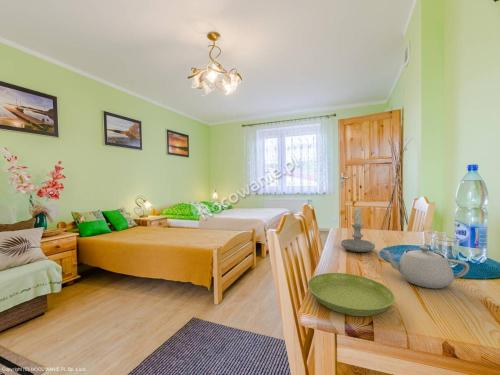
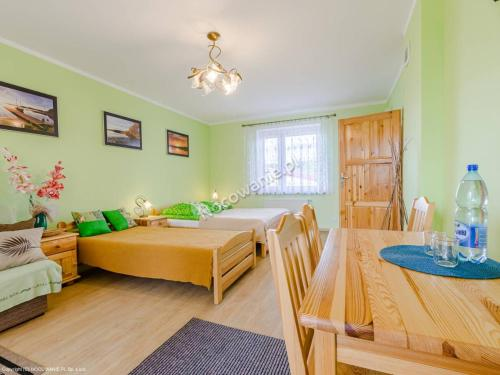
- teapot (421, 263)
- candle (357, 227)
- saucer (348, 293)
